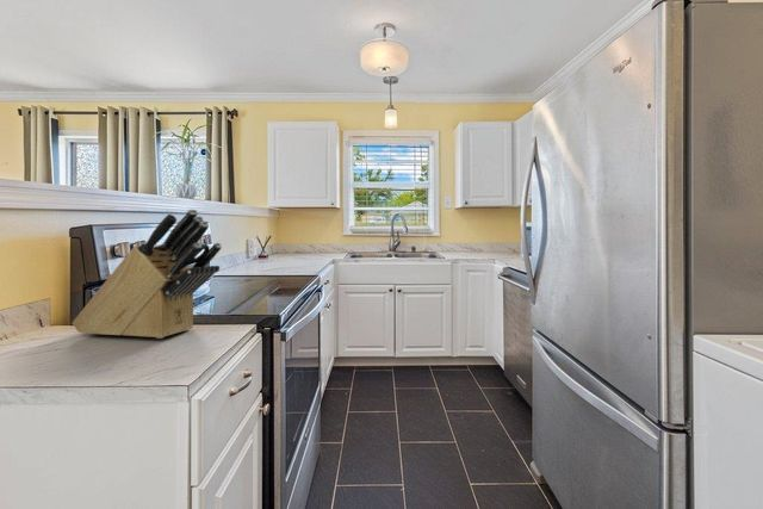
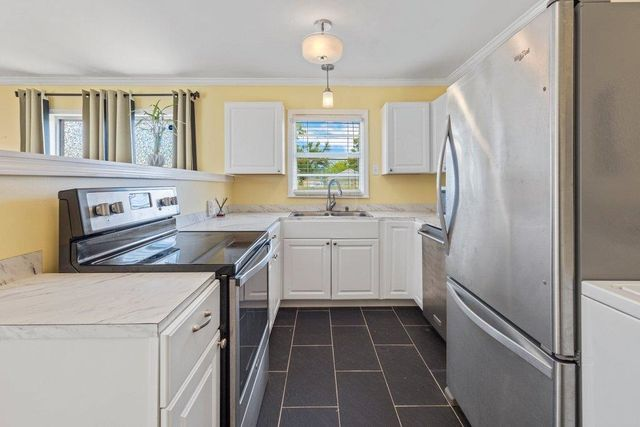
- knife block (149, 271)
